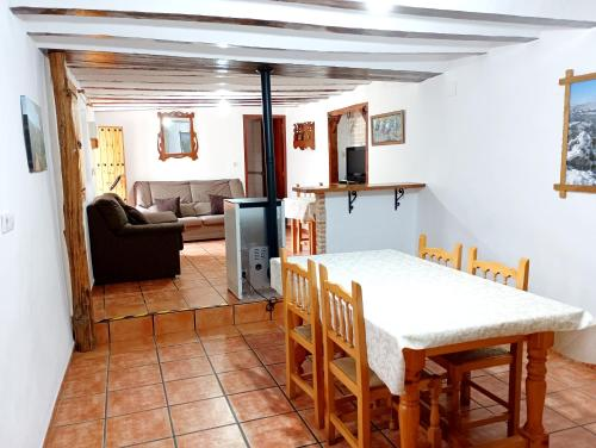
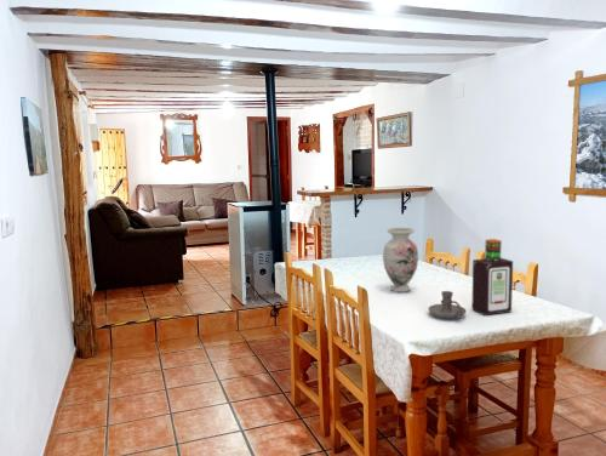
+ vase (400, 260)
+ candle holder (448, 304)
+ bottle (492, 275)
